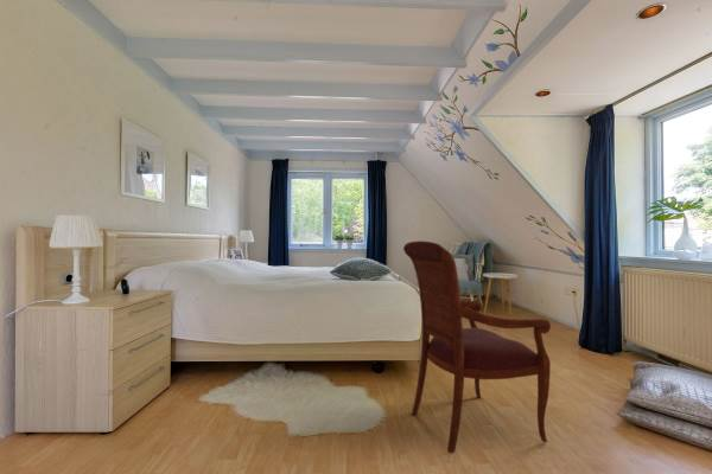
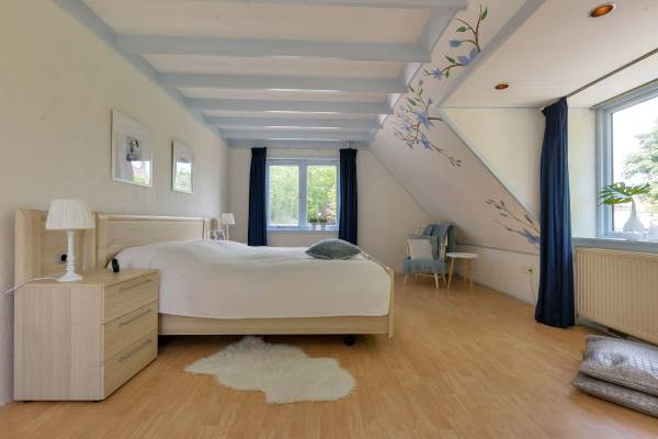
- armchair (472, 332)
